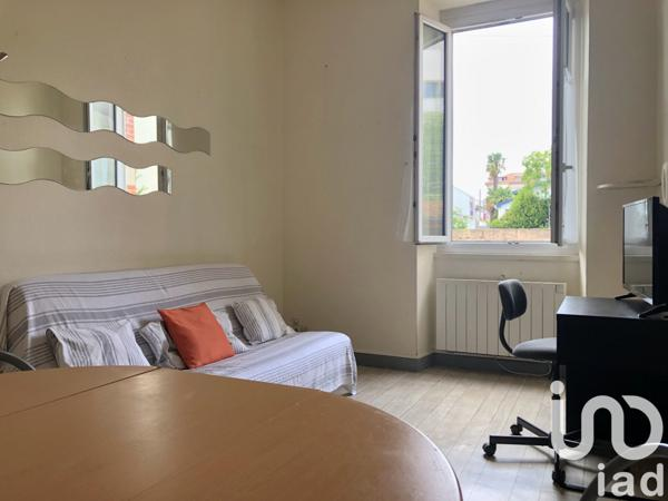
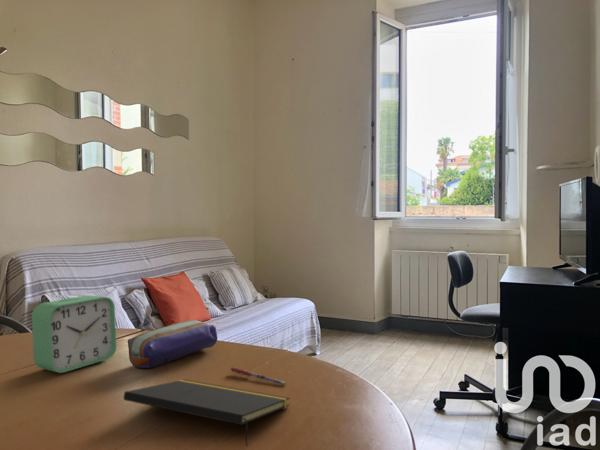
+ notepad (209, 399)
+ alarm clock (75, 331)
+ pencil case (175, 341)
+ pen (257, 375)
